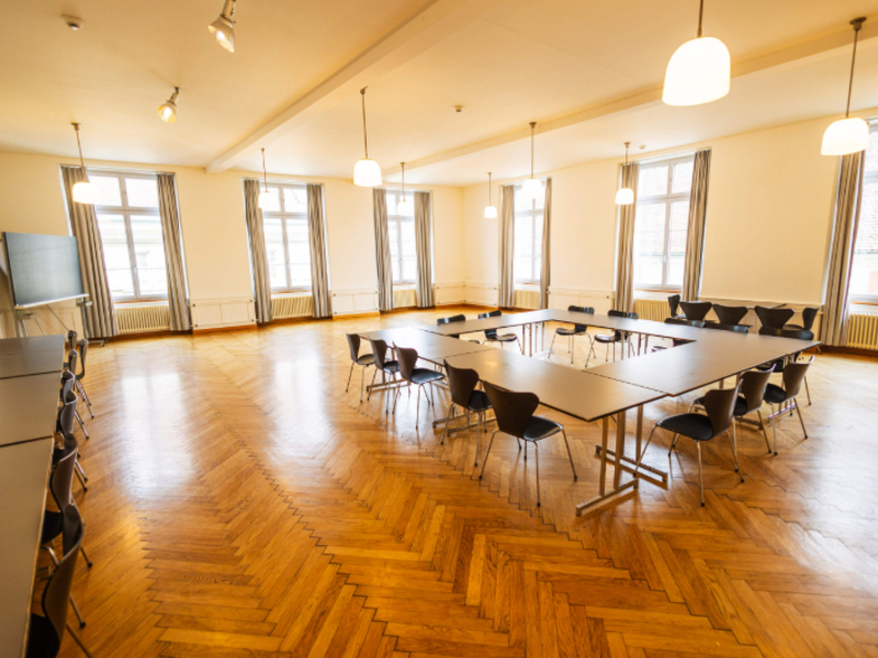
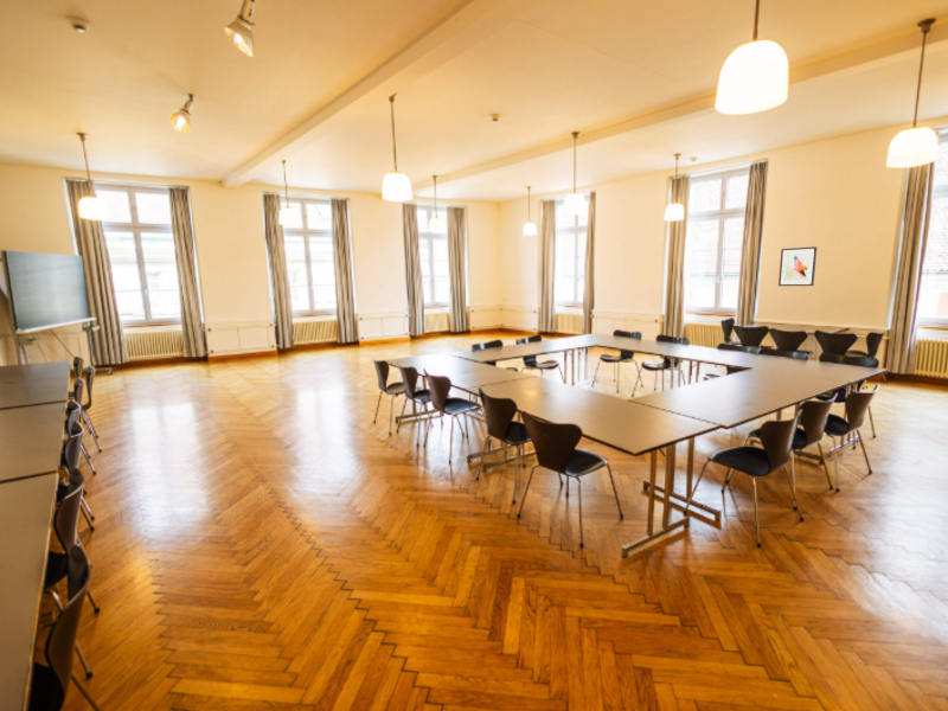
+ wall art (796, 267)
